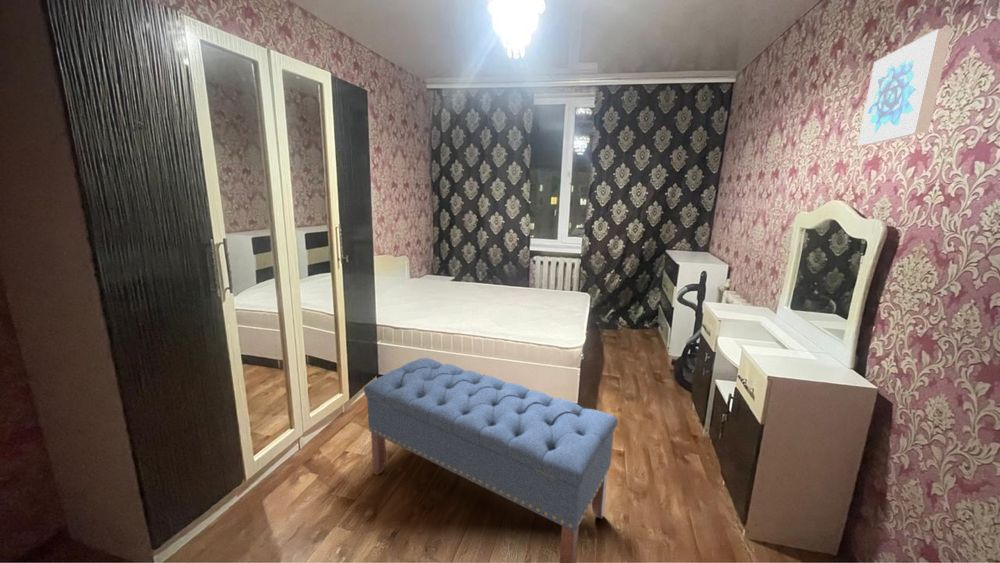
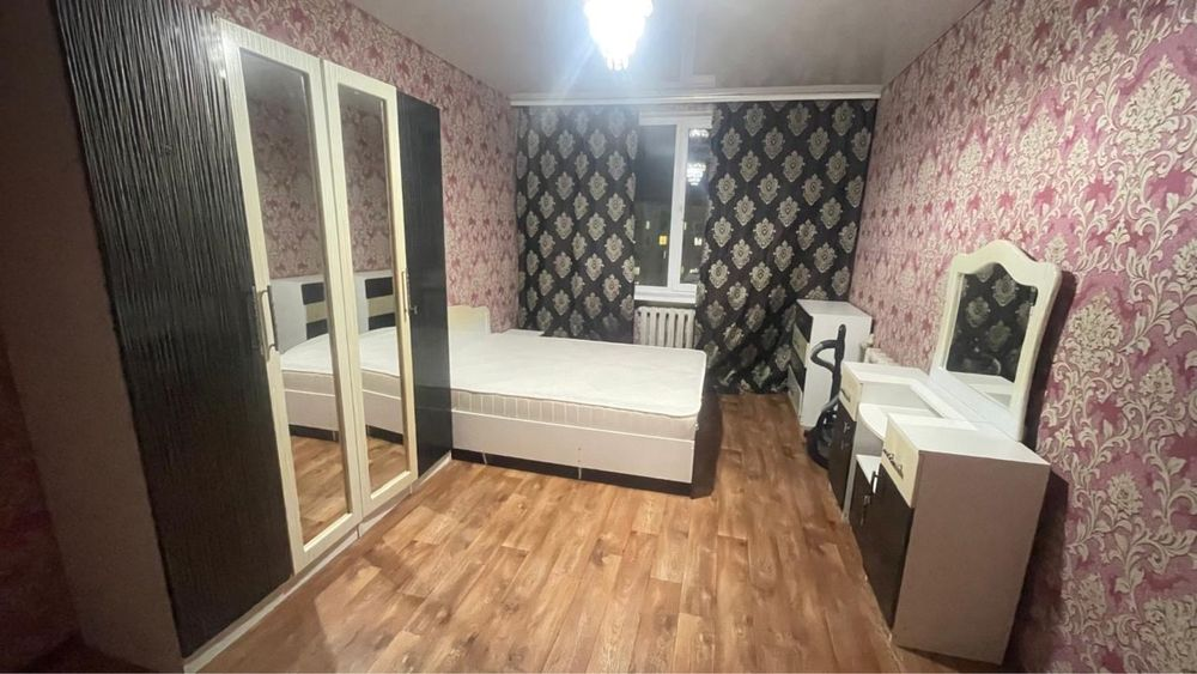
- bench (482, 444)
- wall art (898, 94)
